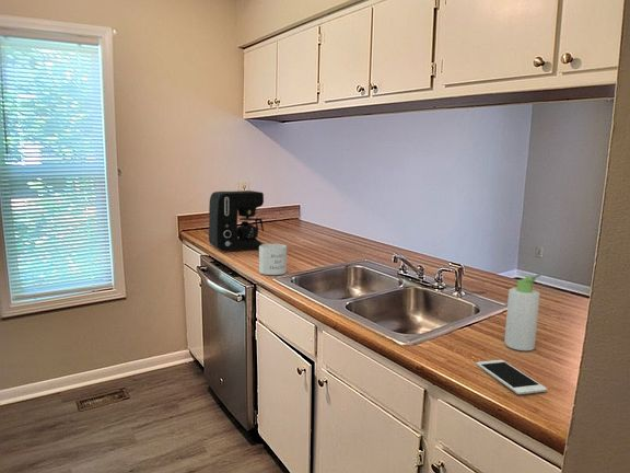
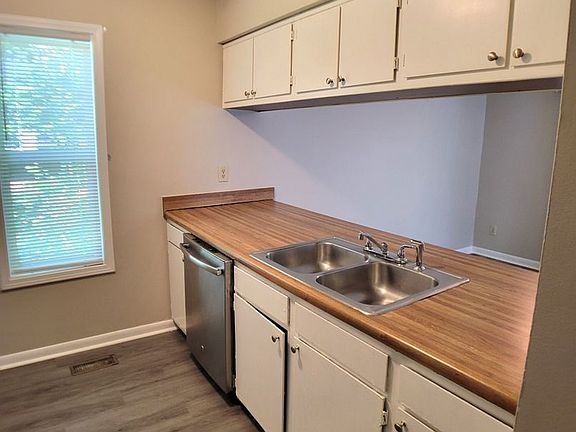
- bottle (524, 308)
- cell phone (509, 376)
- mug (272, 258)
- coffee maker (240, 219)
